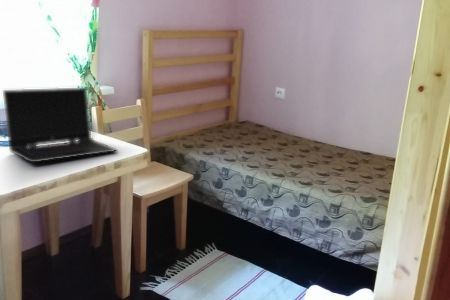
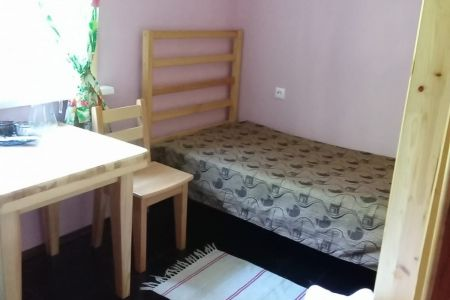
- laptop computer (61, 122)
